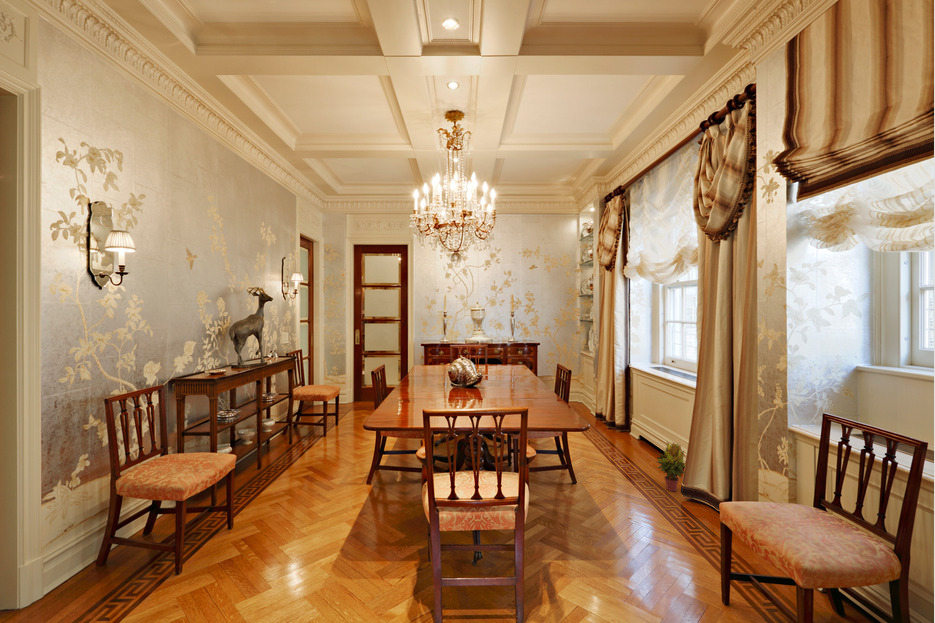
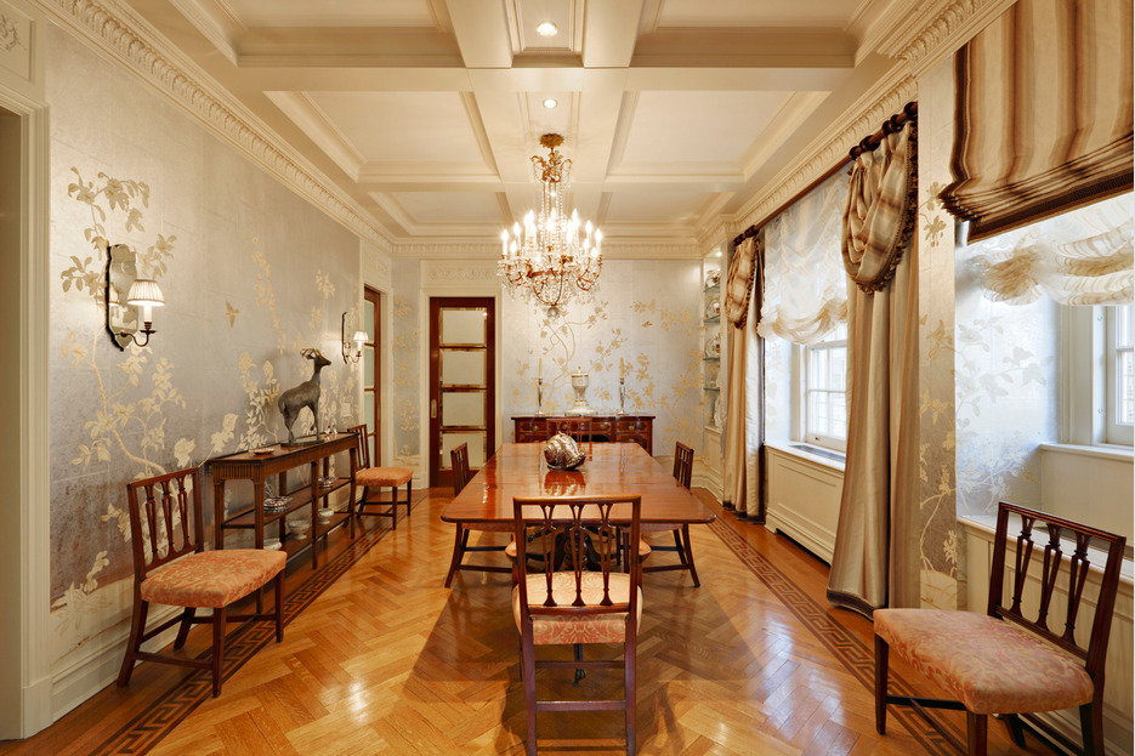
- potted plant (672, 466)
